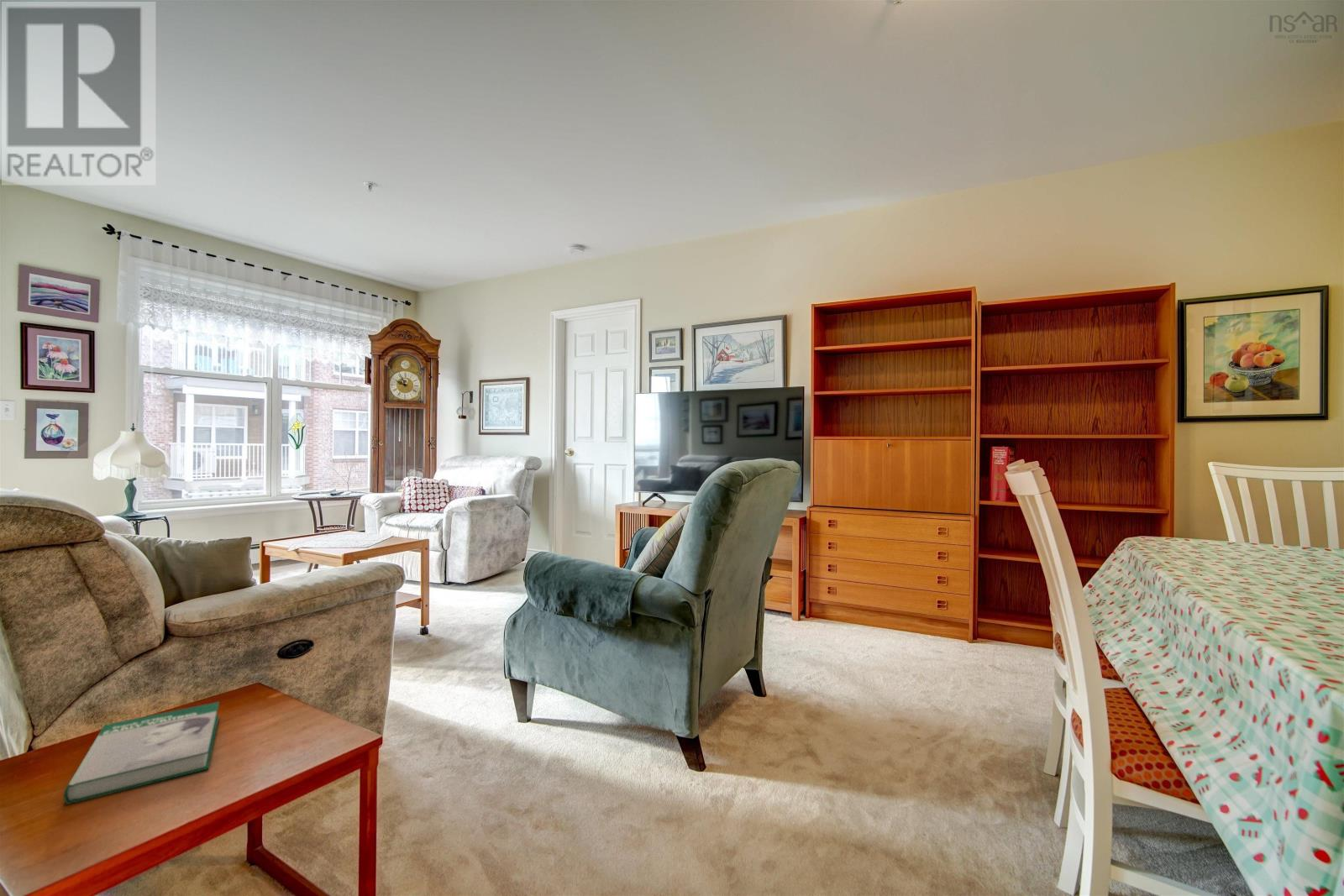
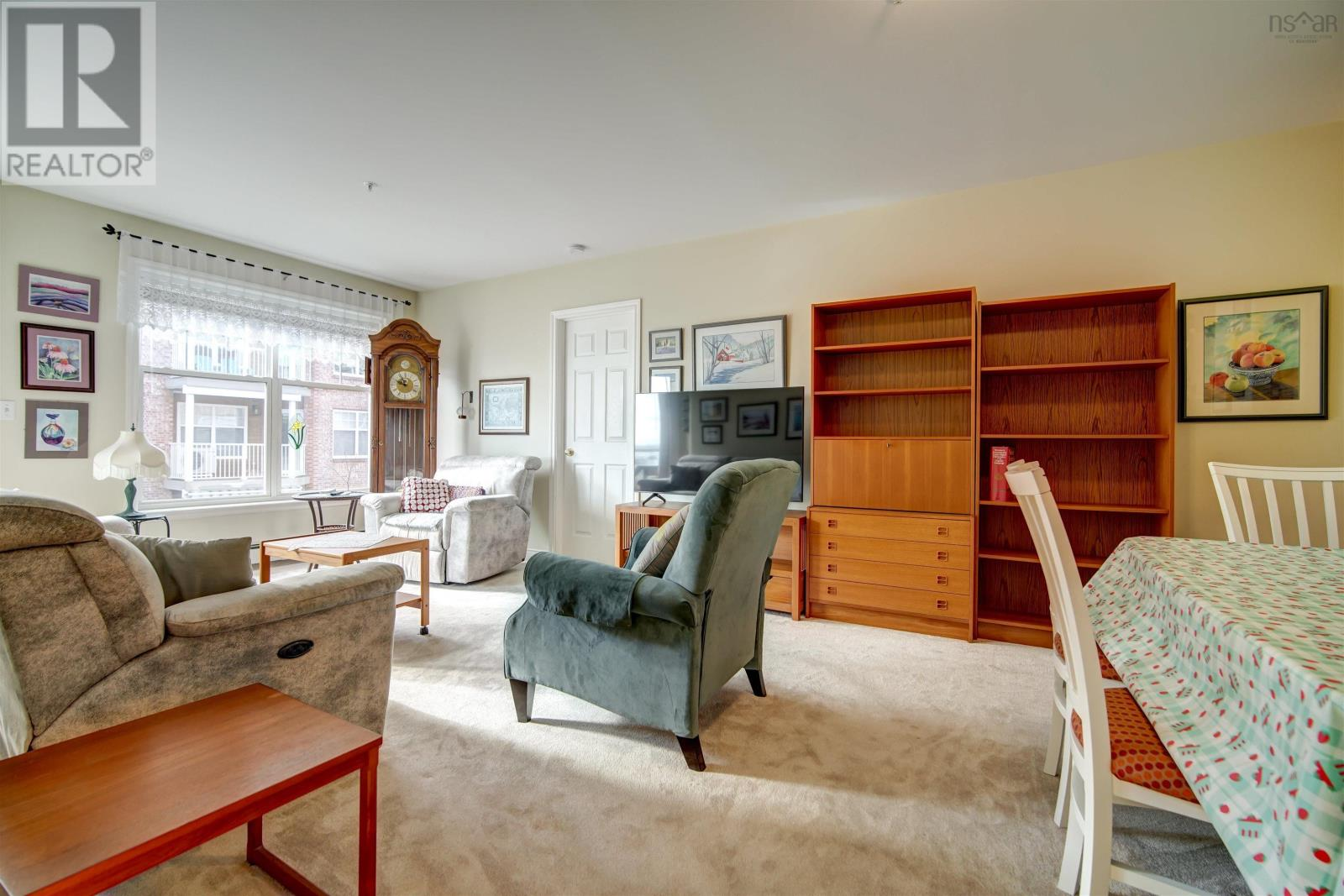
- book (152, 746)
